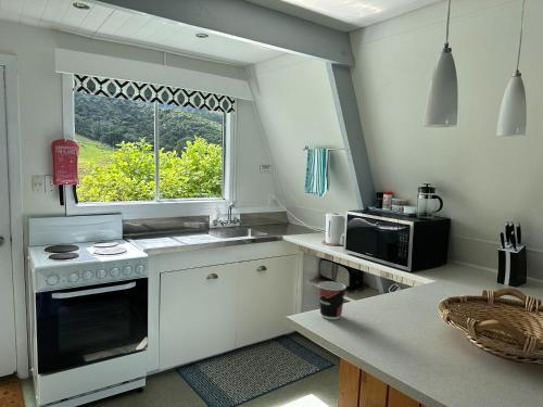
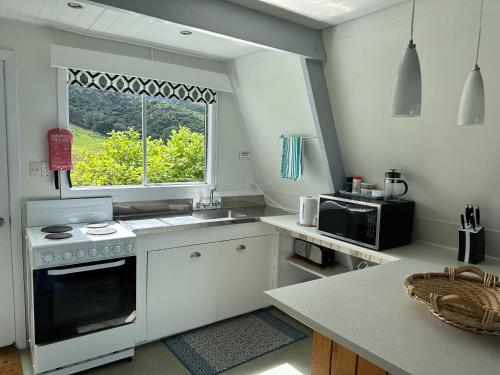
- cup (331, 301)
